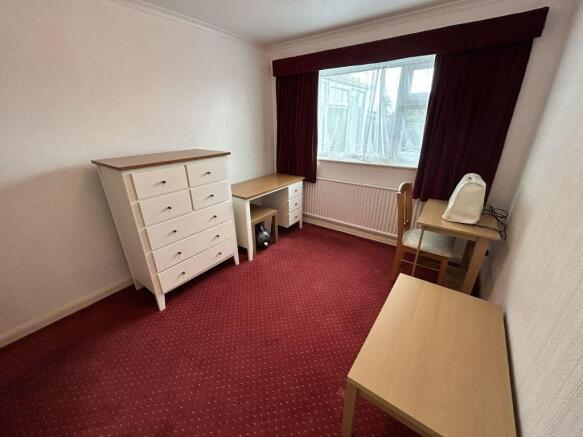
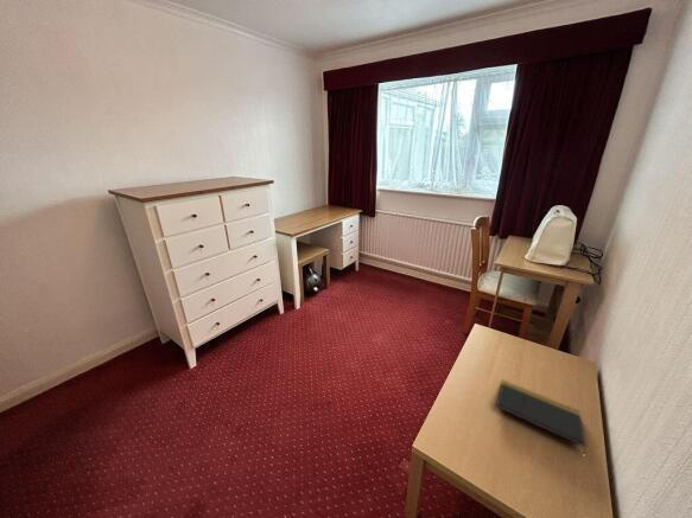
+ notepad (537, 409)
